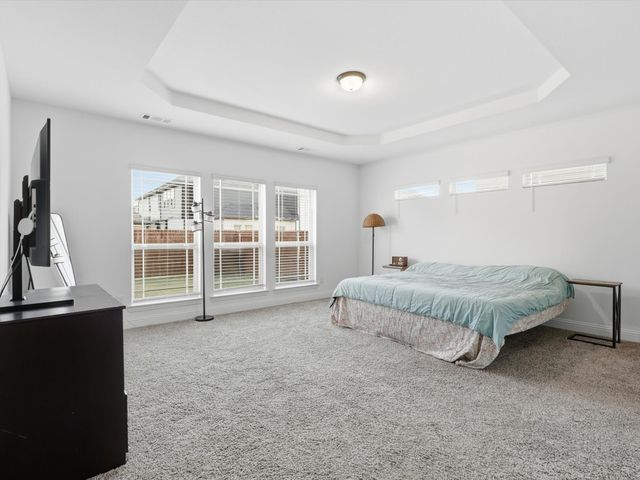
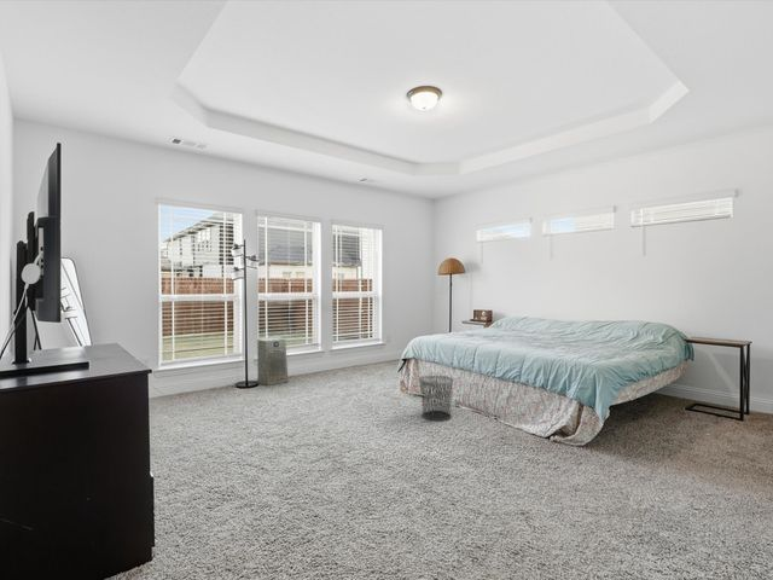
+ waste bin (436, 398)
+ fan (271, 359)
